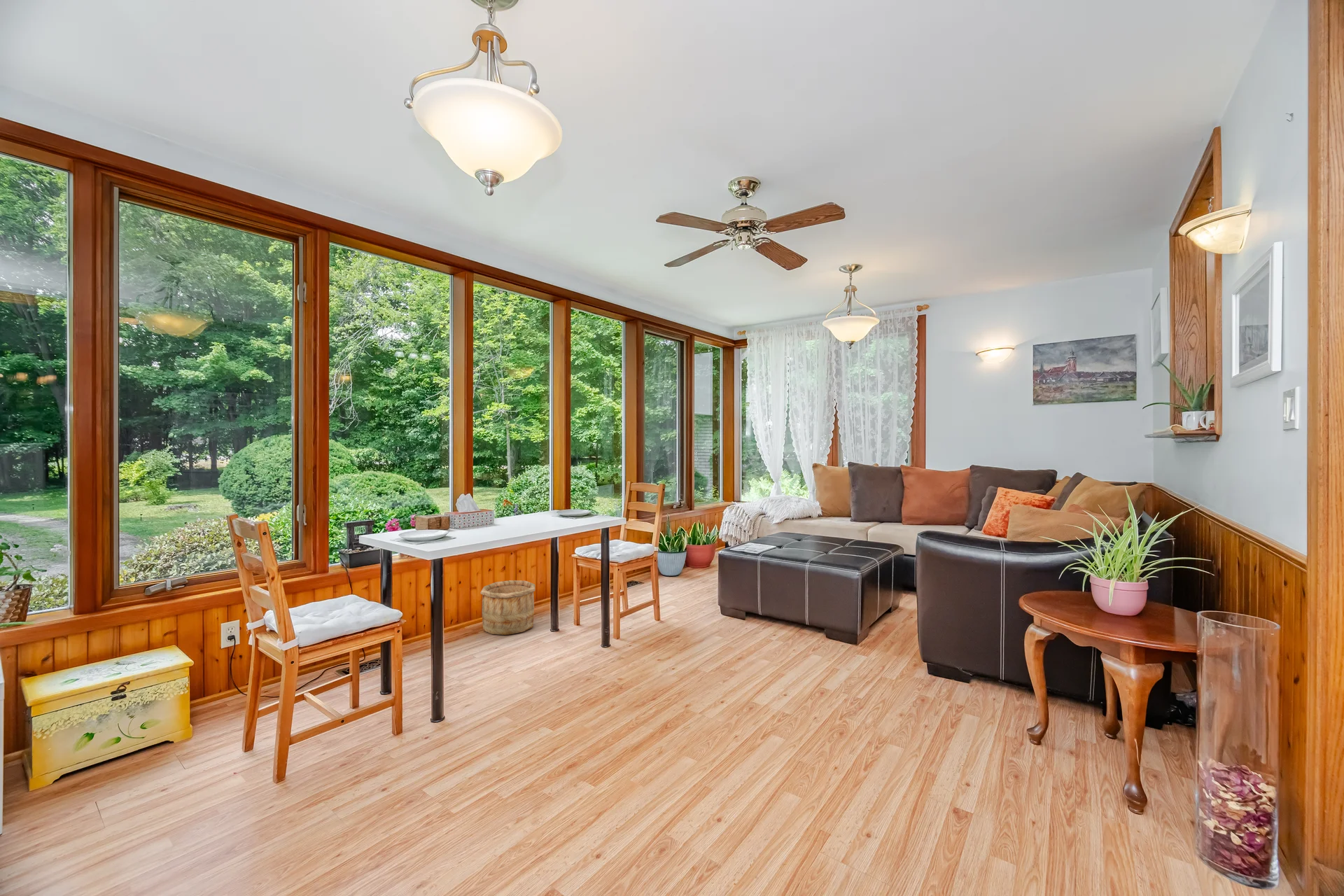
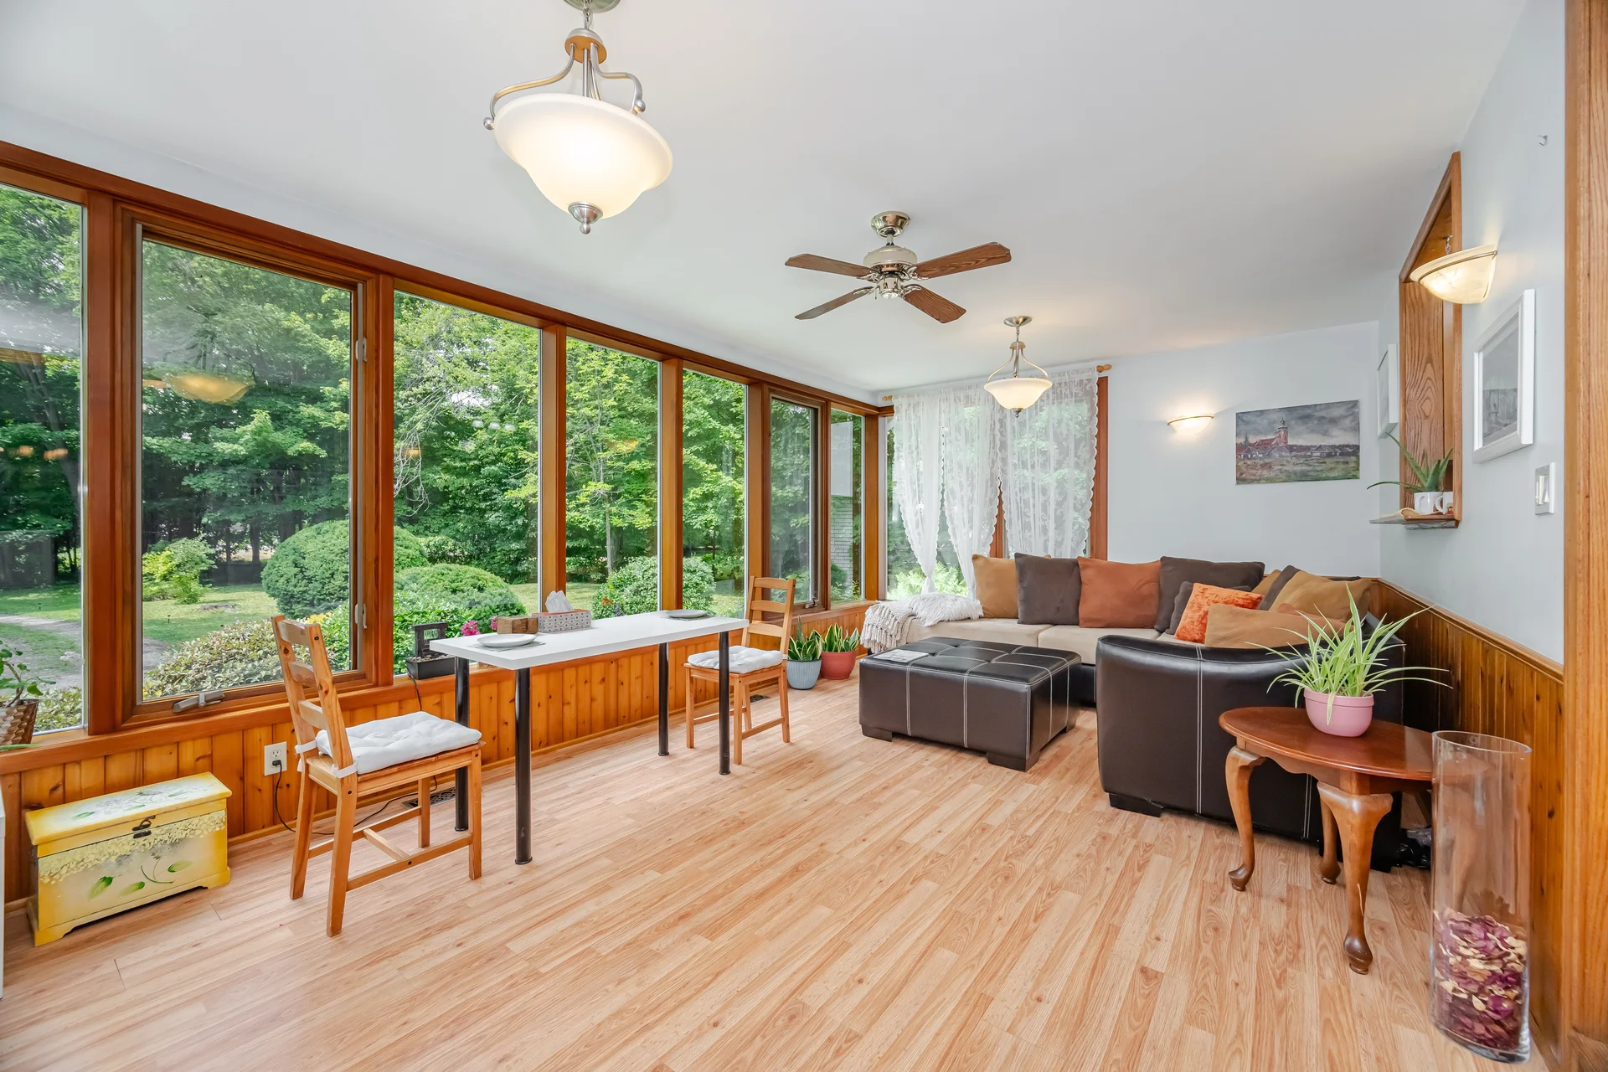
- wooden bucket (508, 606)
